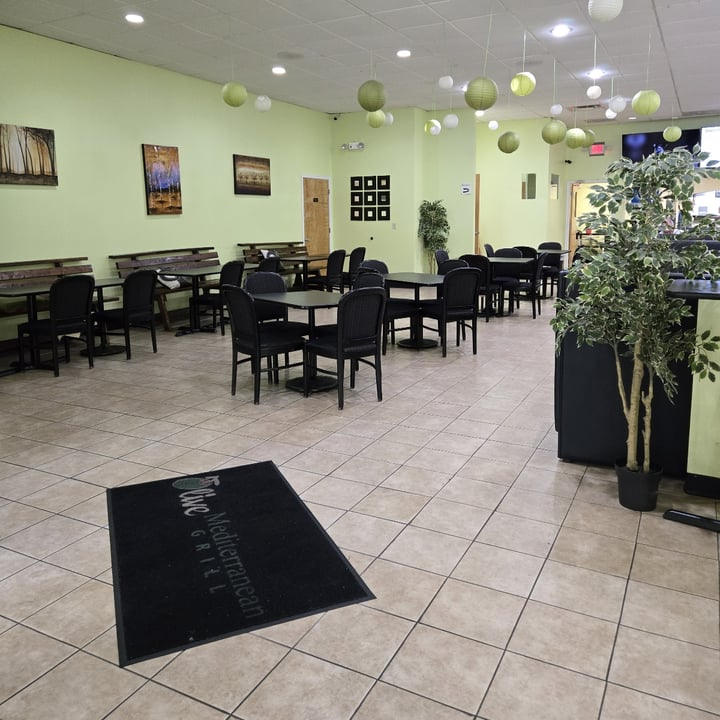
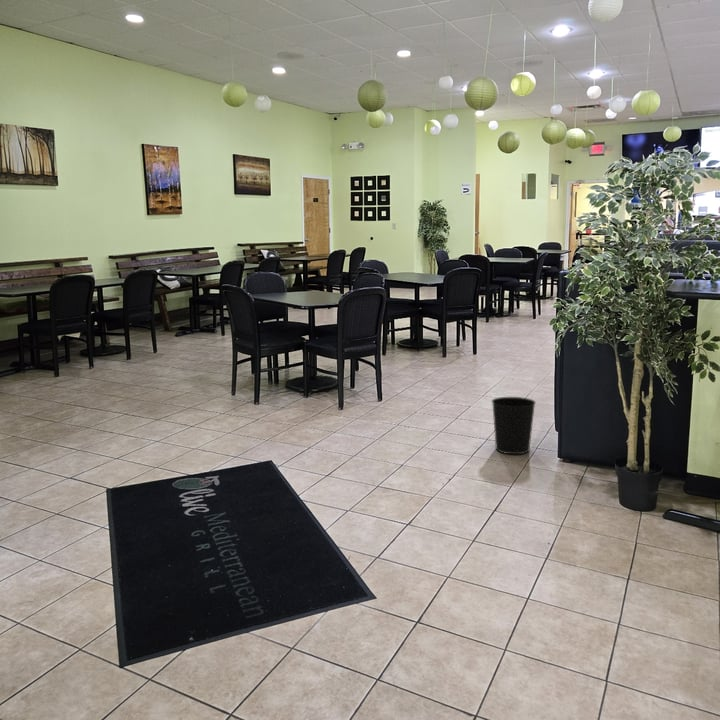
+ wastebasket (512, 425)
